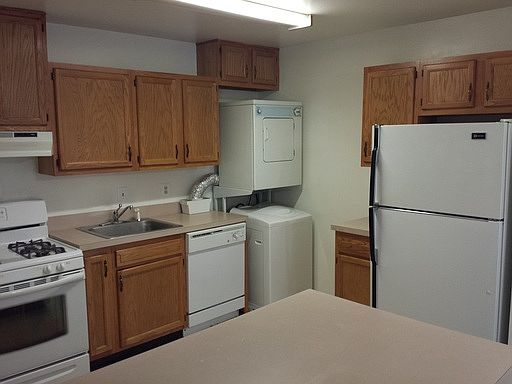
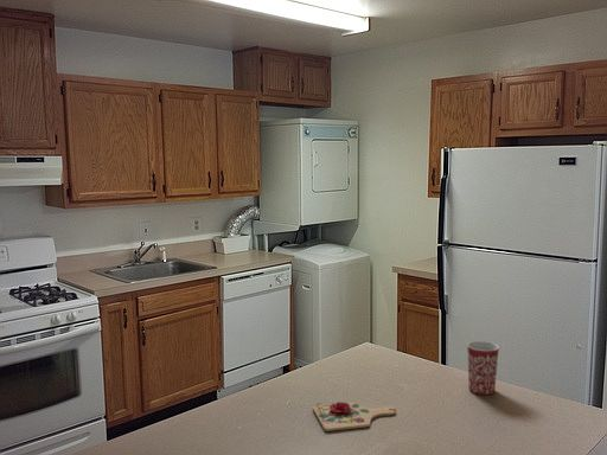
+ cutting board (357, 410)
+ mug (479, 365)
